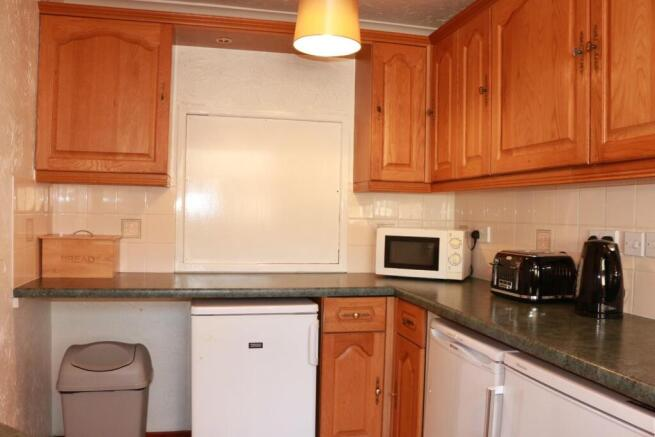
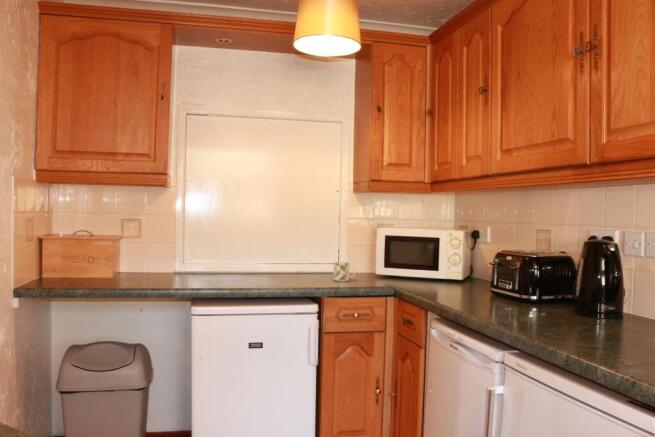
+ mug (344, 271)
